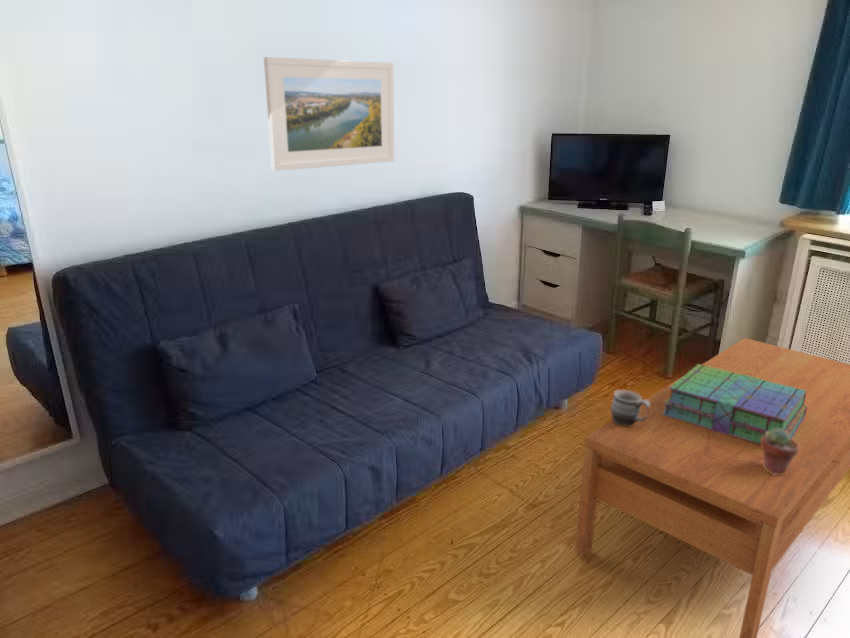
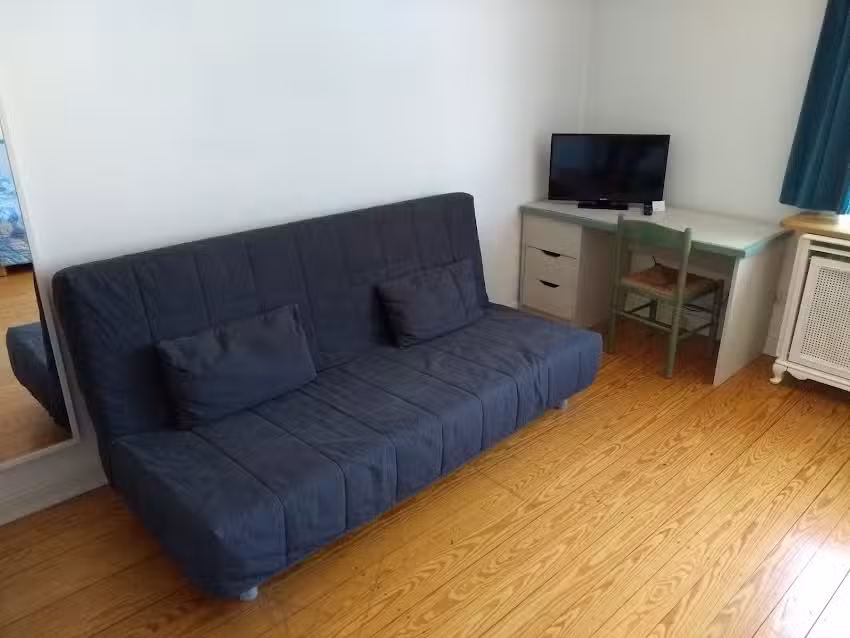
- coffee table (746, 458)
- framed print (335, 114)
- stack of books (735, 401)
- mug (631, 409)
- potted succulent (778, 449)
